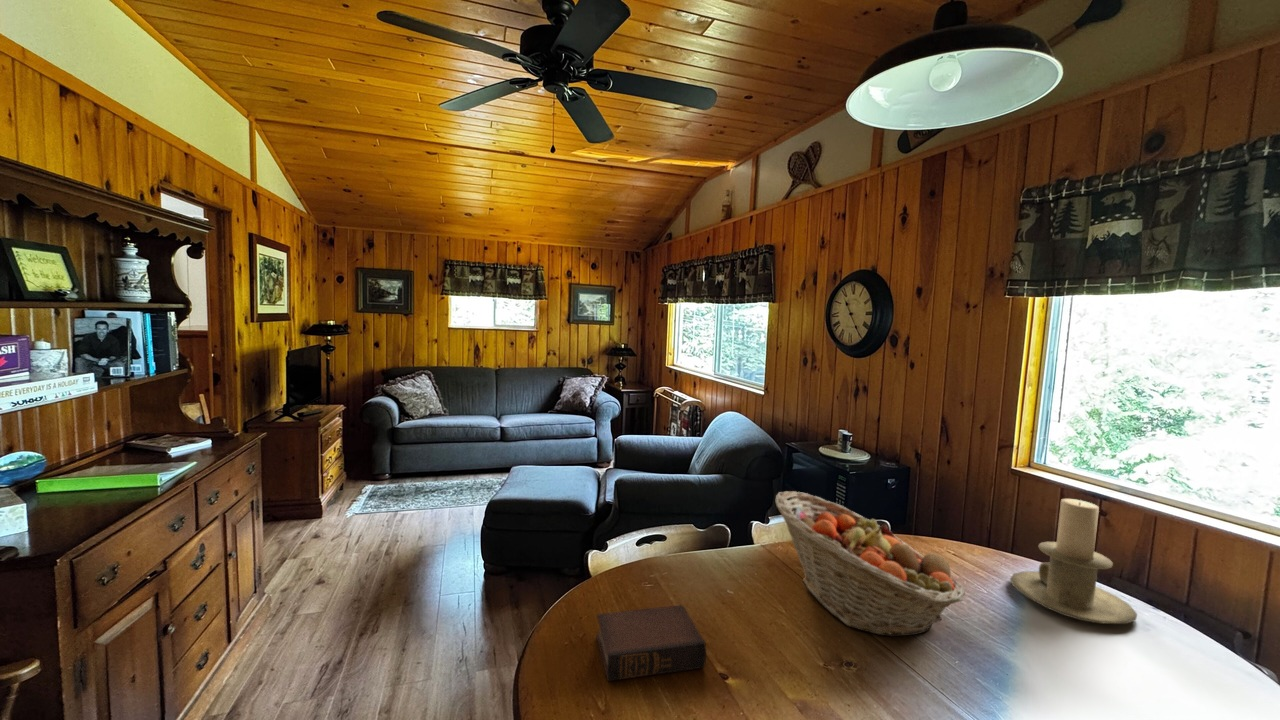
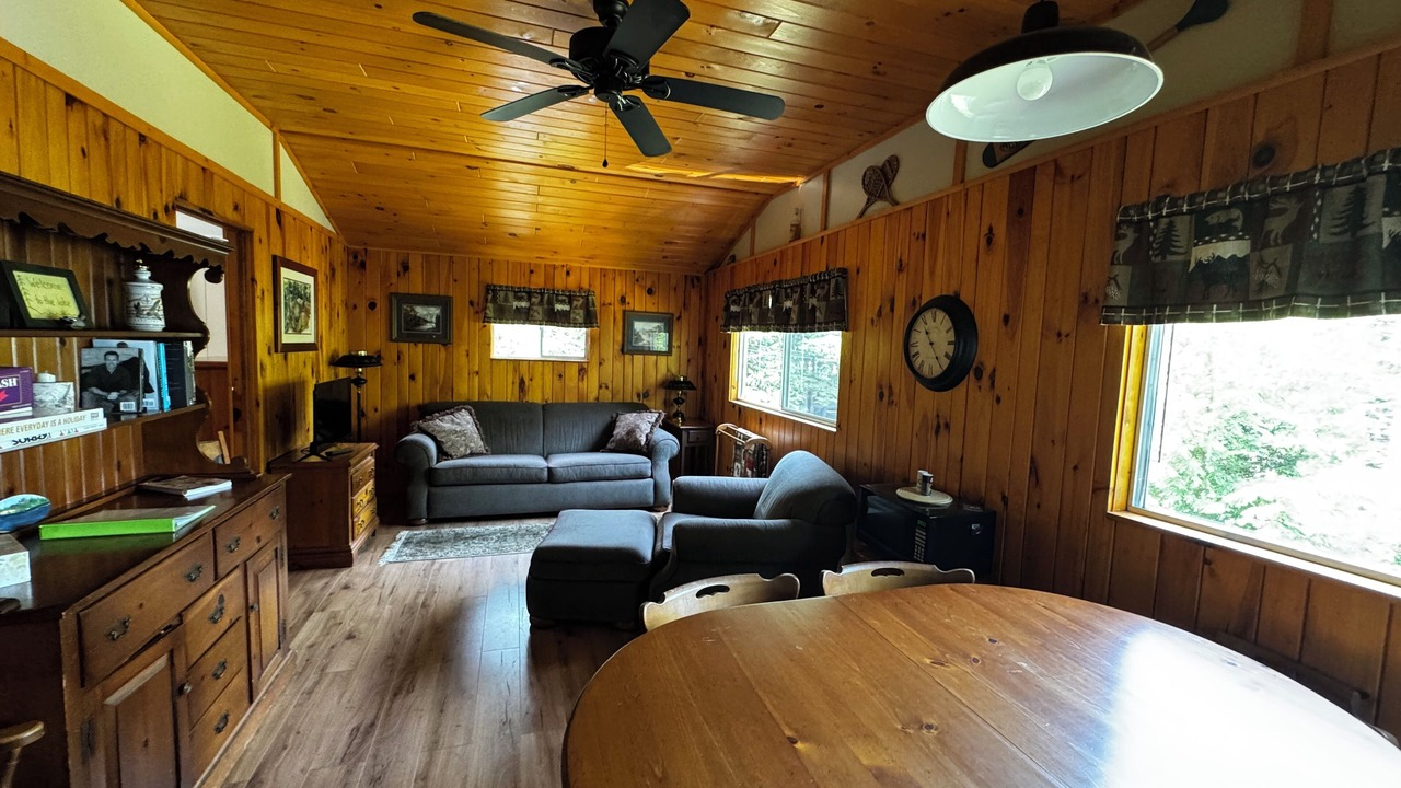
- book (649, 640)
- fruit basket (858, 553)
- candle holder (1074, 552)
